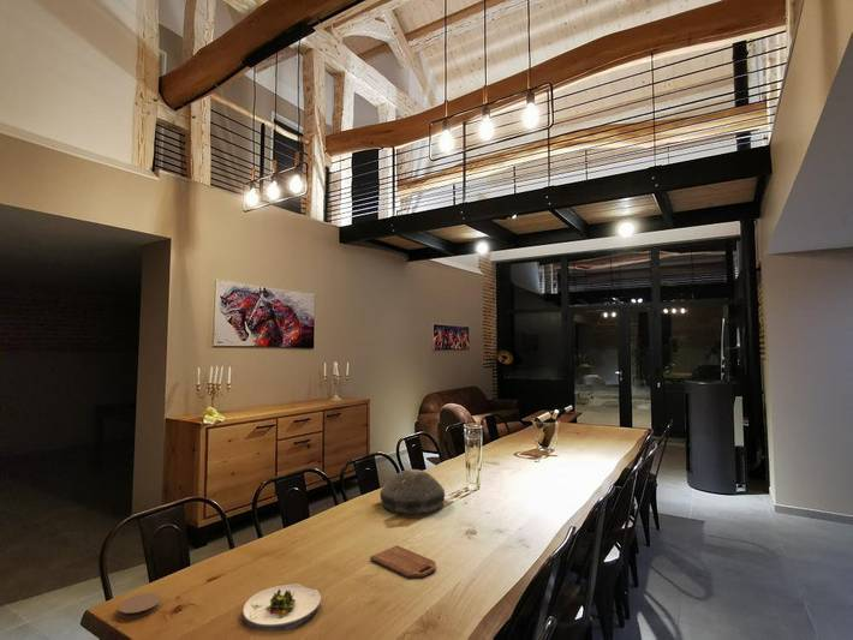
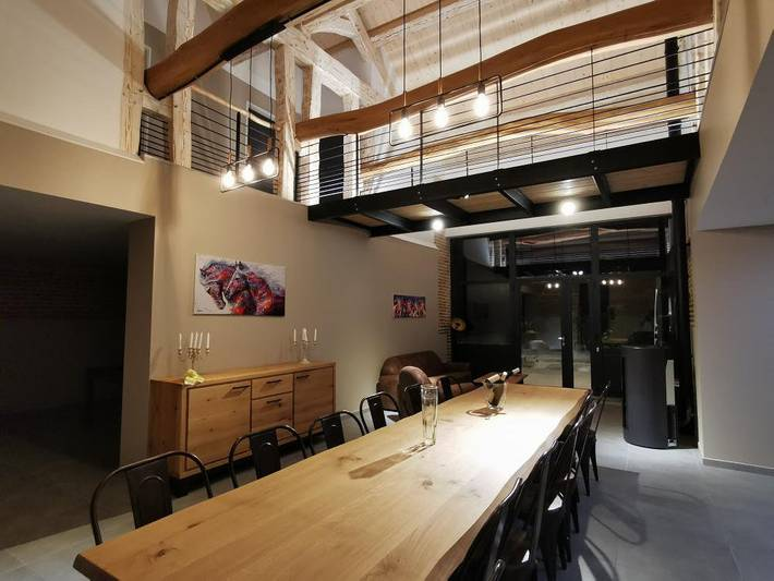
- cutting board (405, 561)
- coaster (139, 604)
- bowl (412, 486)
- salad plate (281, 600)
